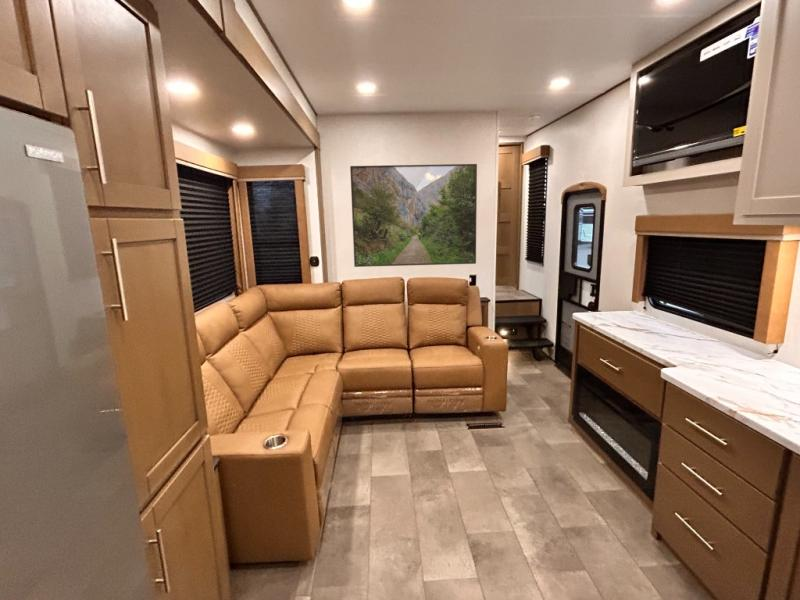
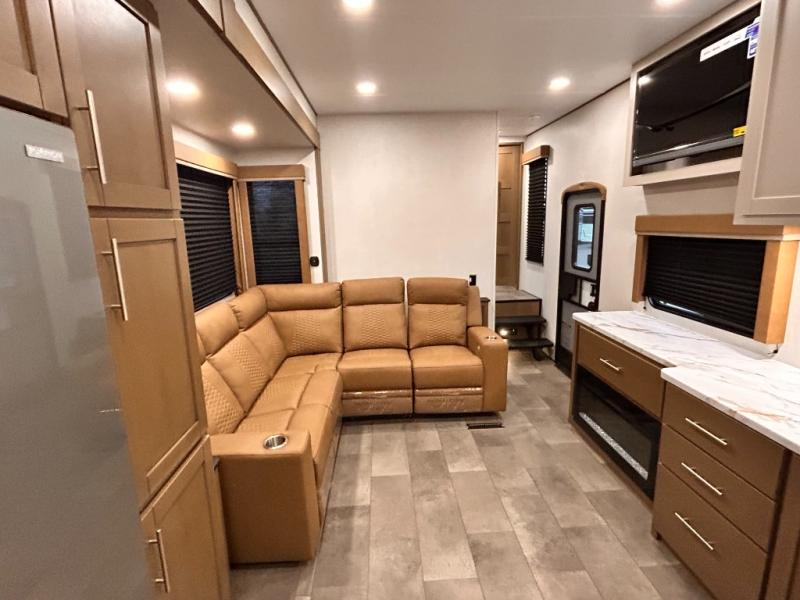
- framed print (414, 216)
